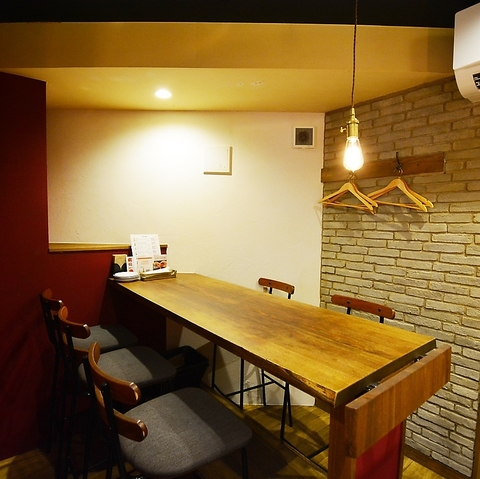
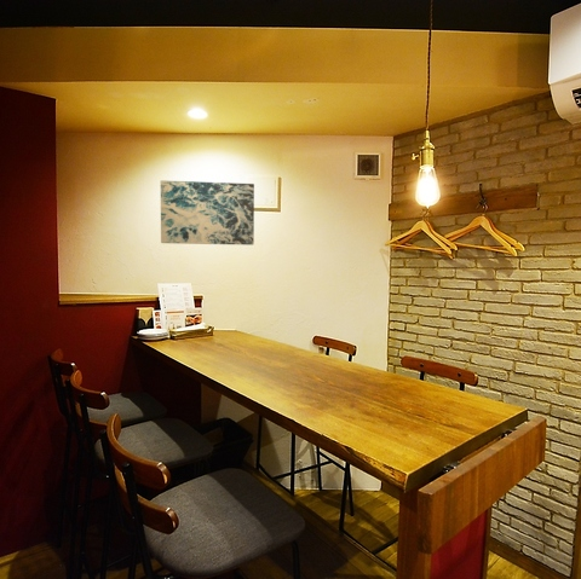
+ wall art (208, 213)
